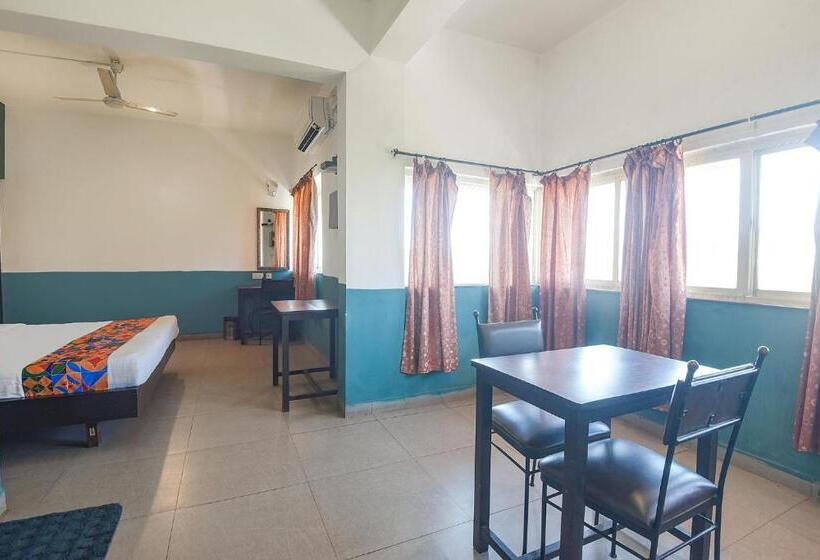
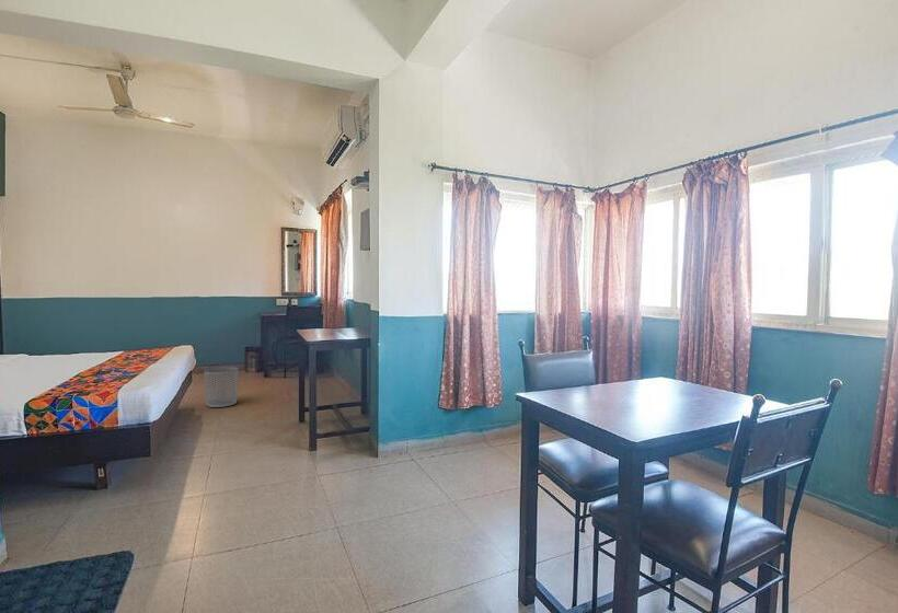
+ waste bin (221, 386)
